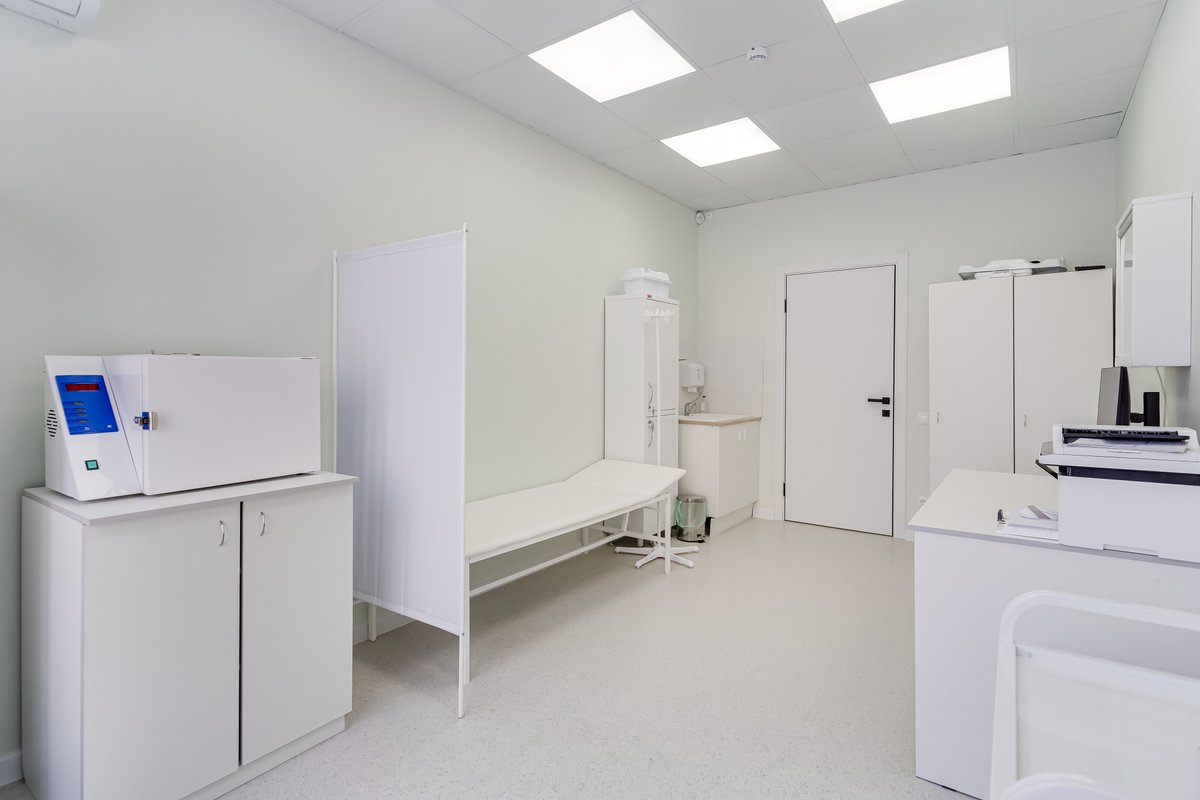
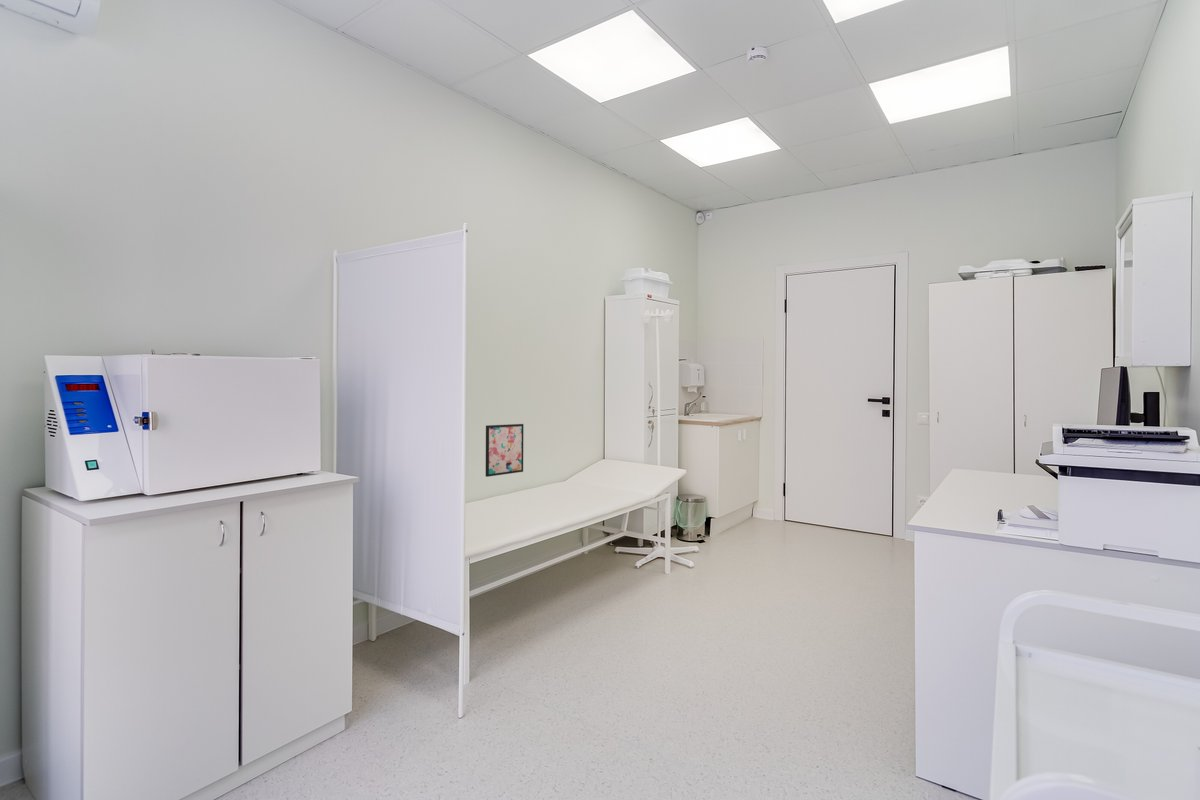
+ wall art (505, 449)
